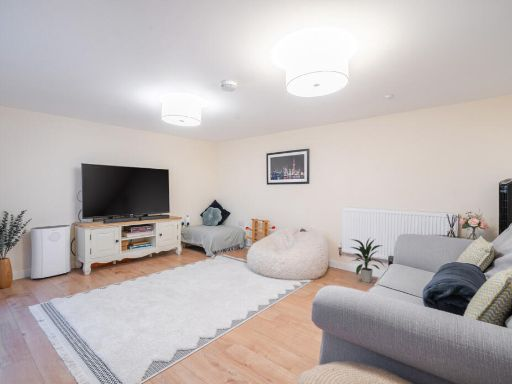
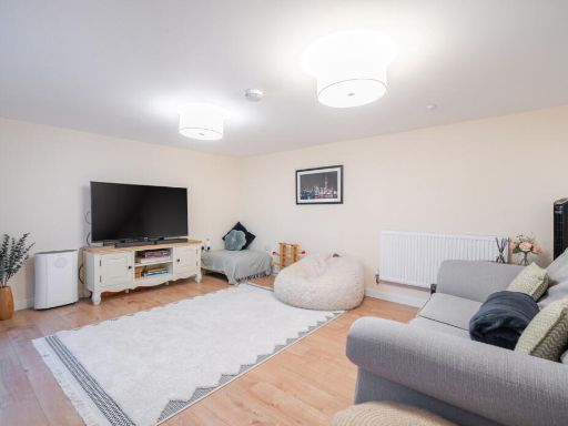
- indoor plant (365, 258)
